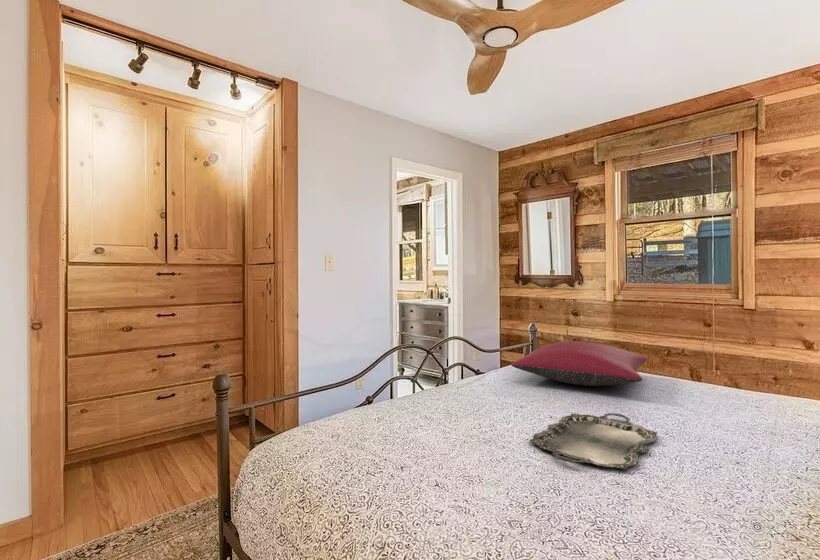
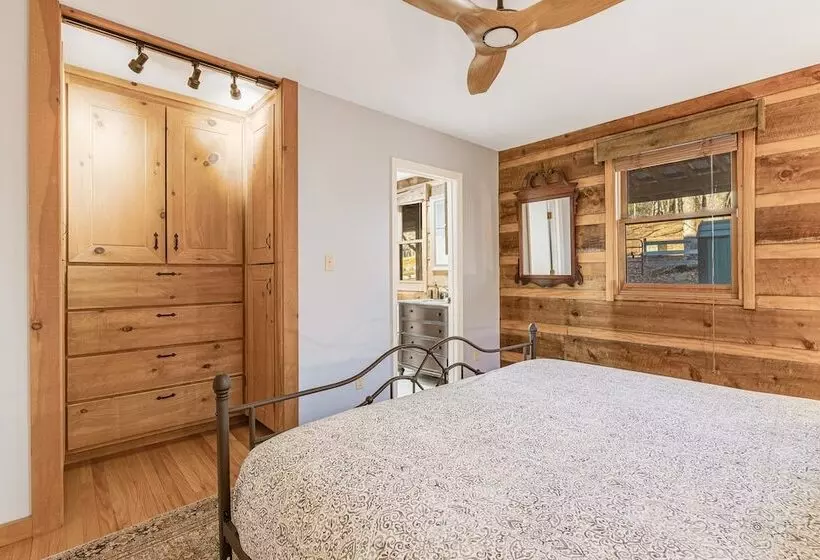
- serving tray (594, 437)
- pillow (581, 361)
